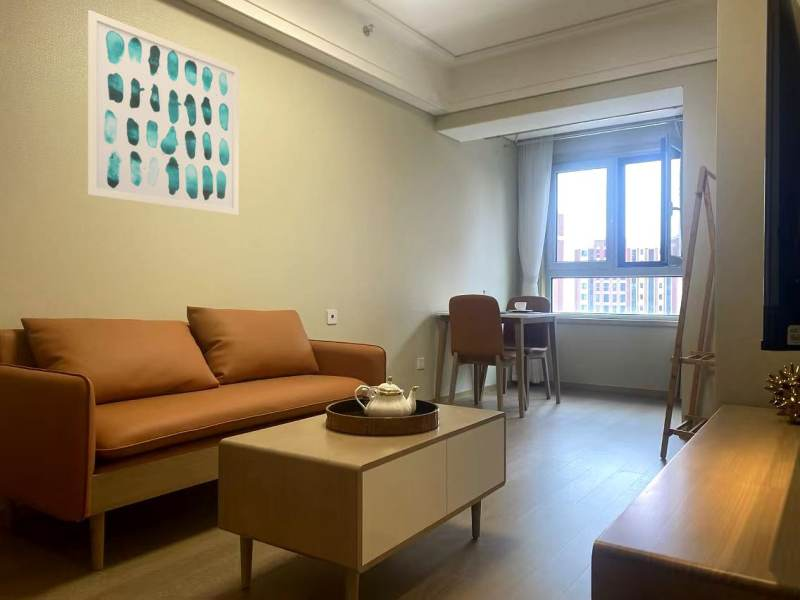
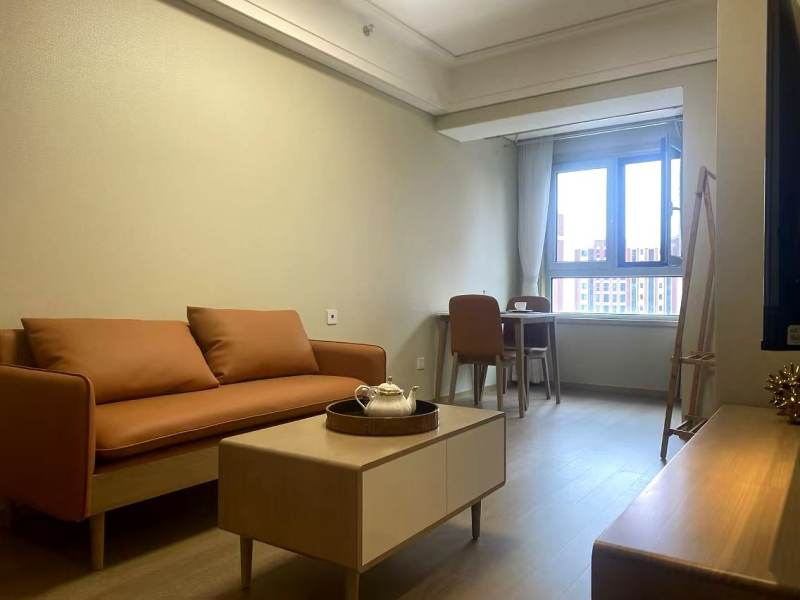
- wall art (171, 124)
